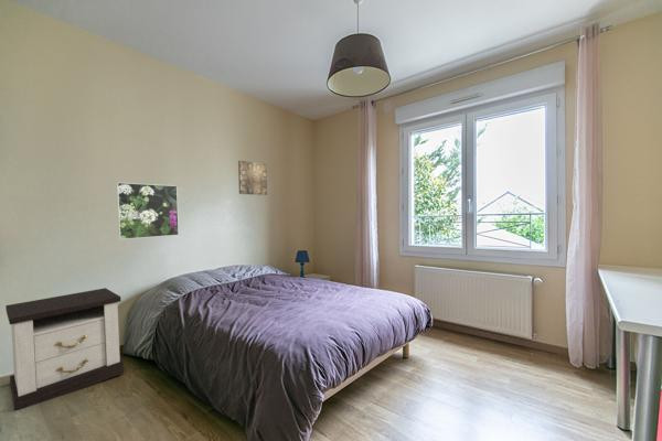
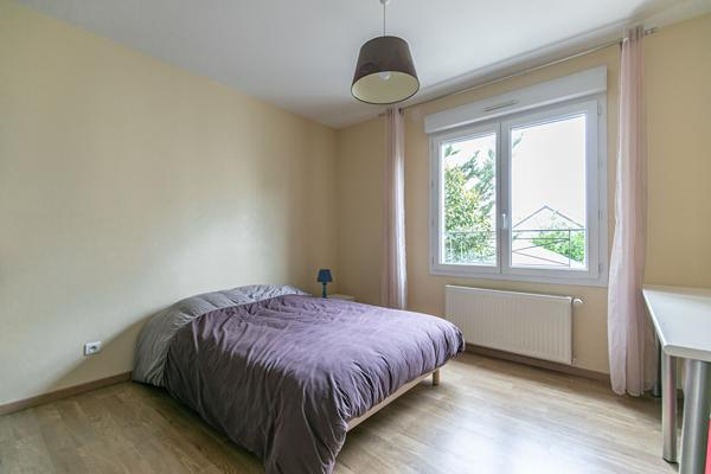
- wall art (253, 179)
- nightstand (67, 341)
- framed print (149, 211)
